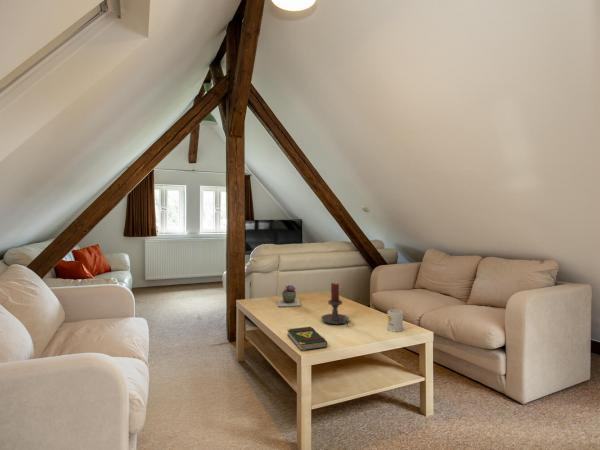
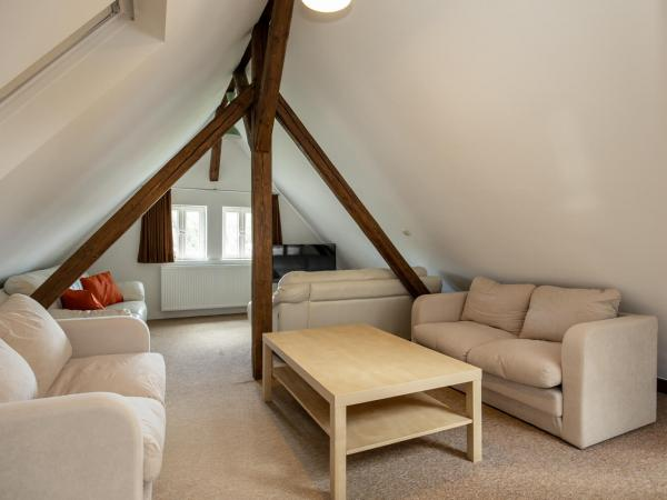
- book (306, 337)
- succulent plant (288, 294)
- mug (393, 319)
- candle holder (337, 302)
